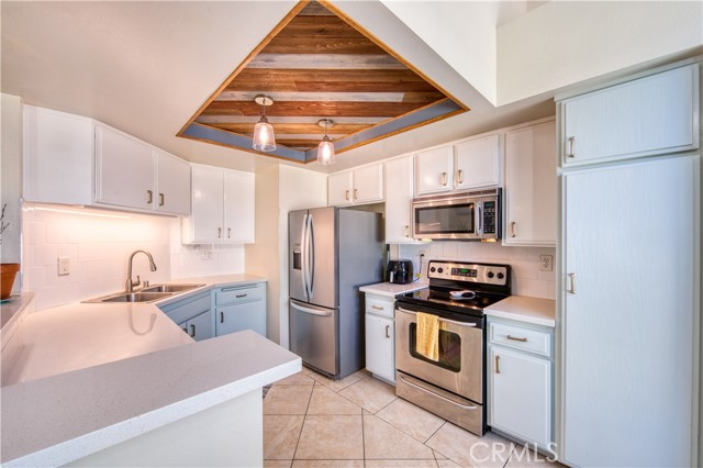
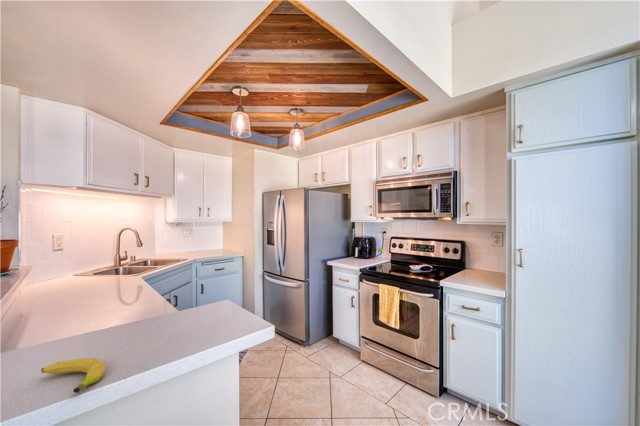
+ fruit (73, 371)
